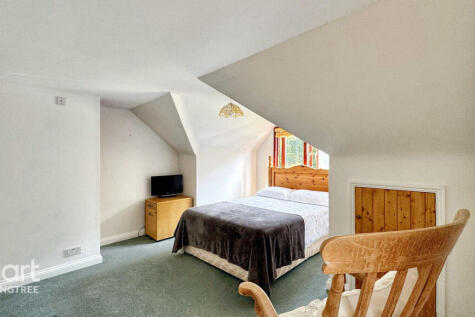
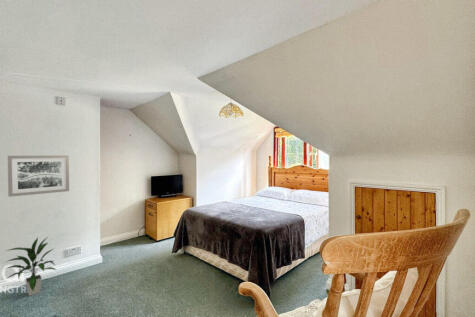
+ indoor plant (32, 266)
+ wall art (40, 174)
